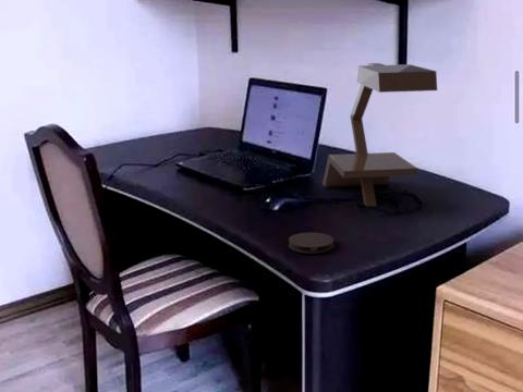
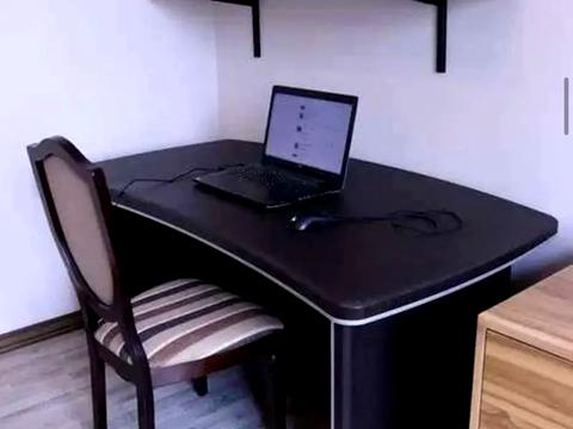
- desk lamp (365, 140)
- coaster (311, 242)
